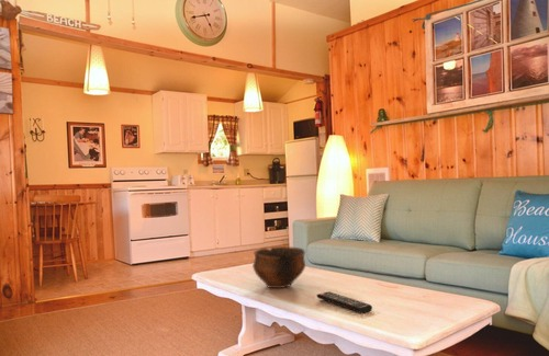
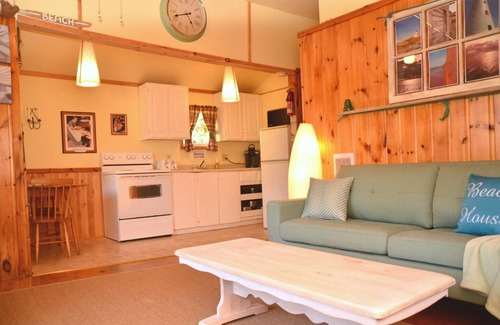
- remote control (343, 301)
- bowl (279, 268)
